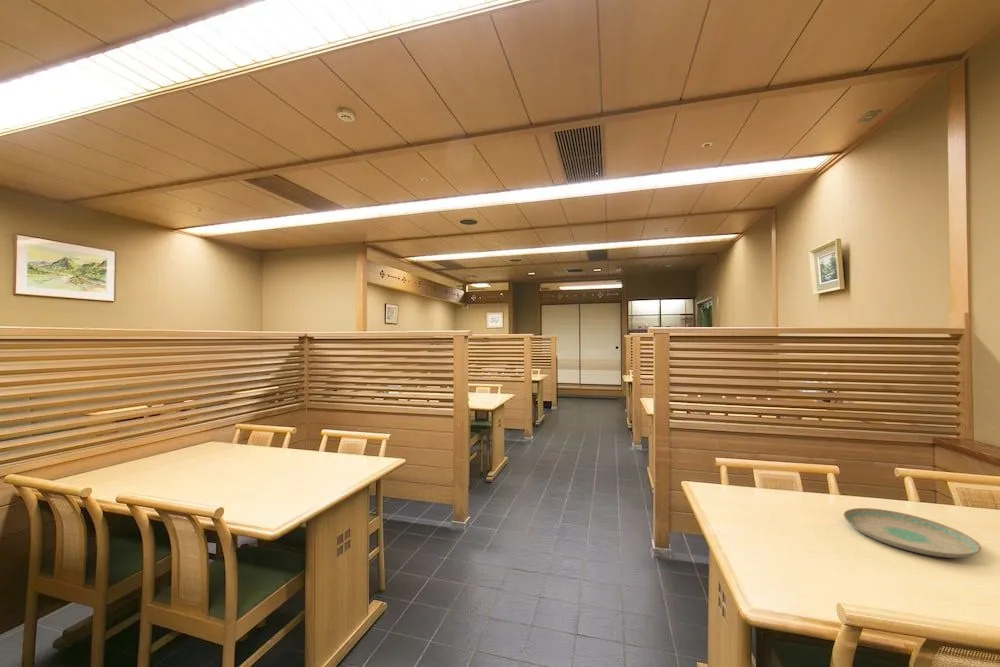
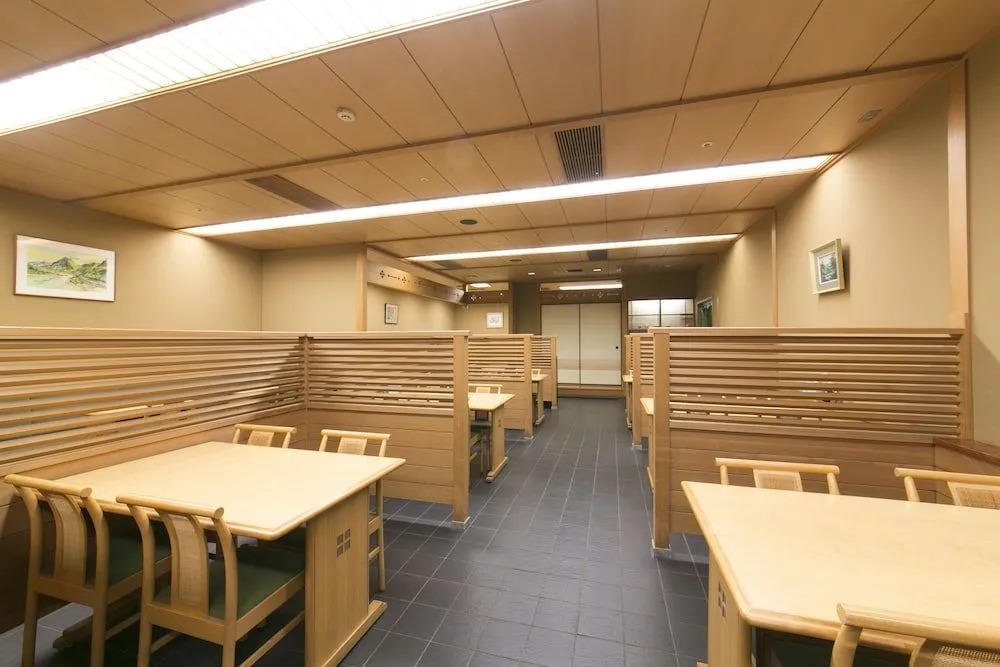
- plate (906, 532)
